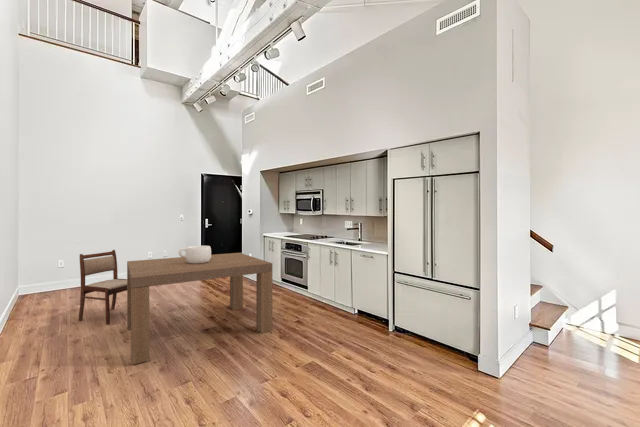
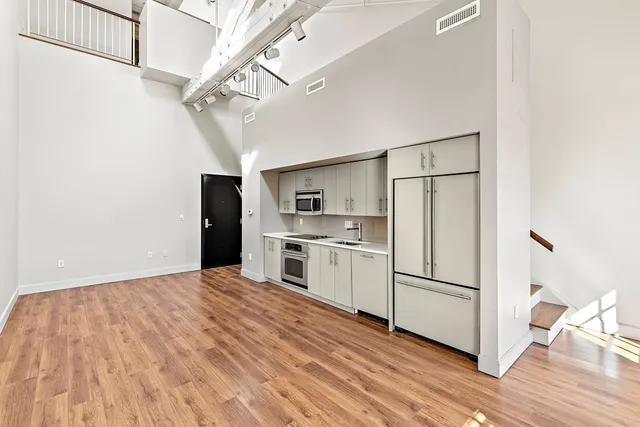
- dining chair (110, 284)
- dining table (198, 280)
